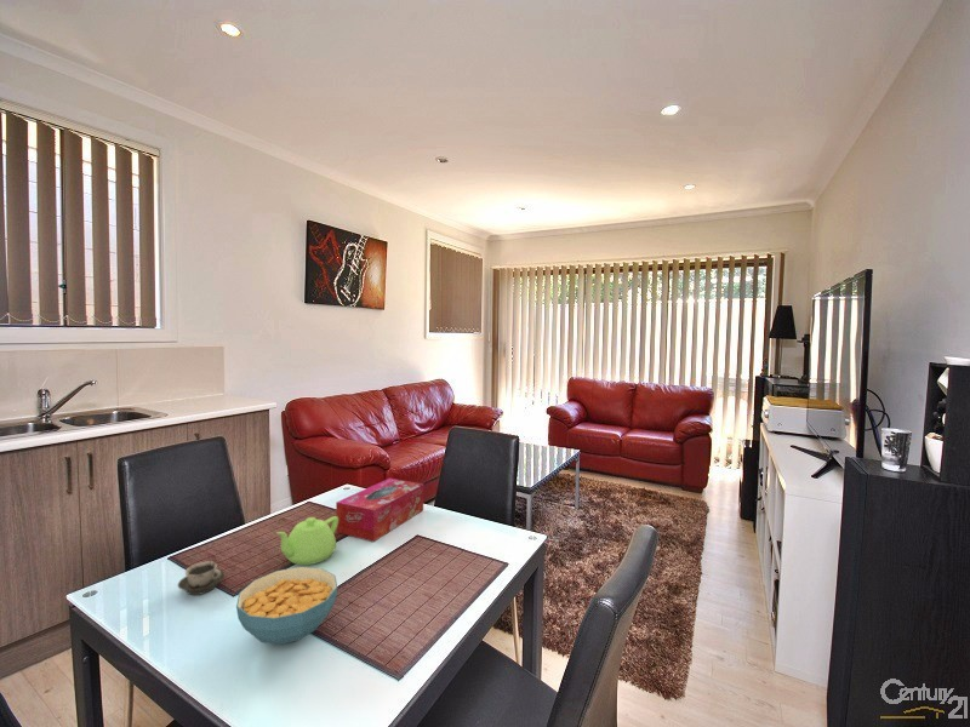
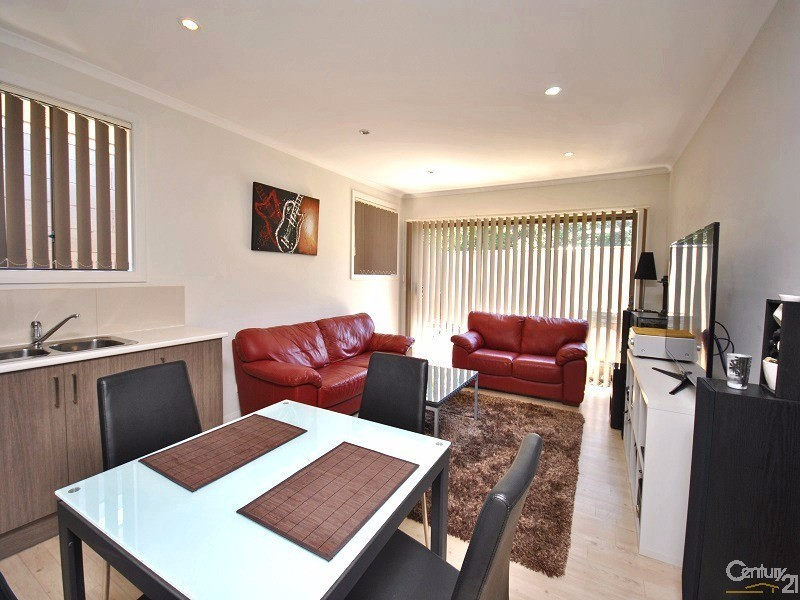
- tissue box (382, 506)
- teapot (308, 538)
- cup (201, 578)
- cereal bowl (289, 612)
